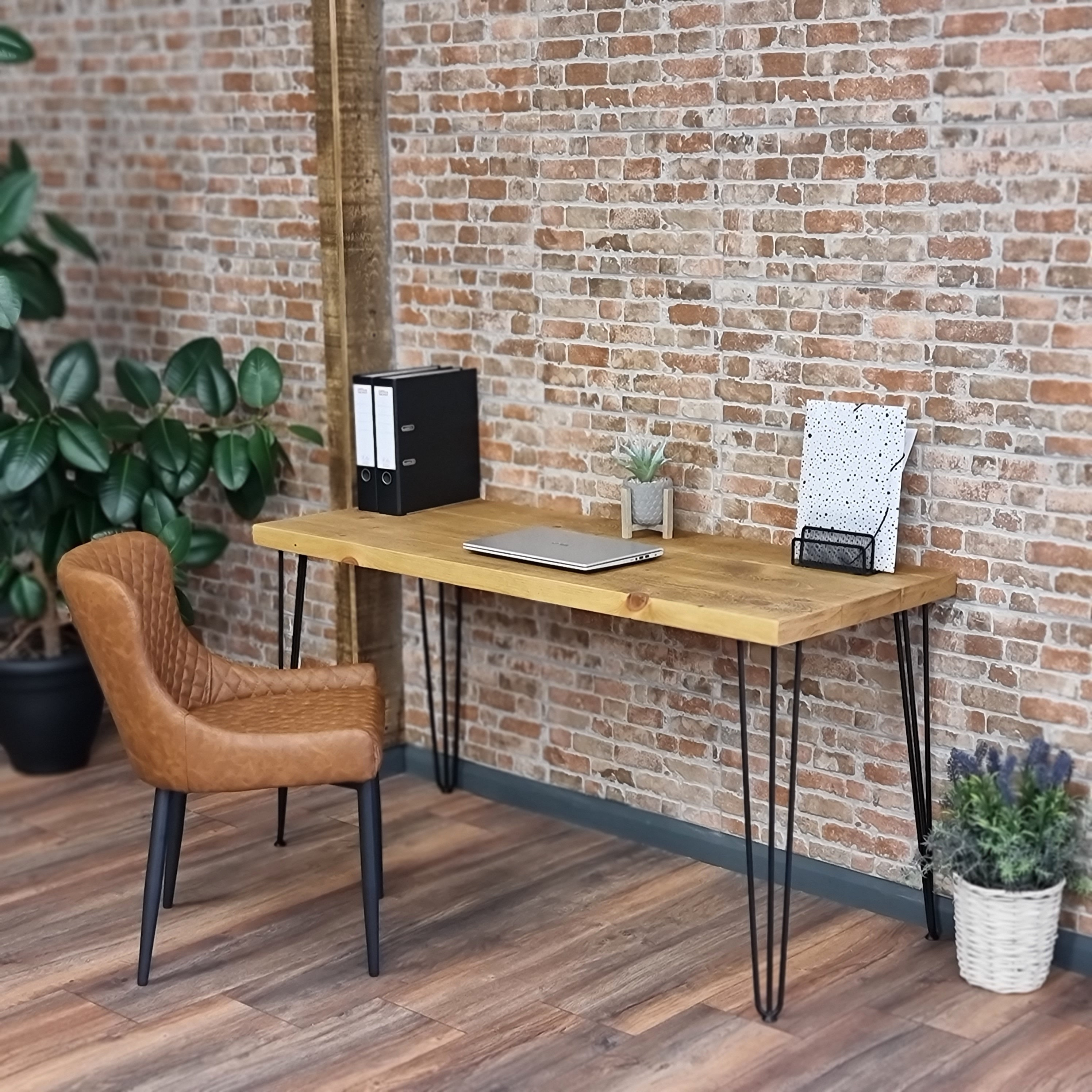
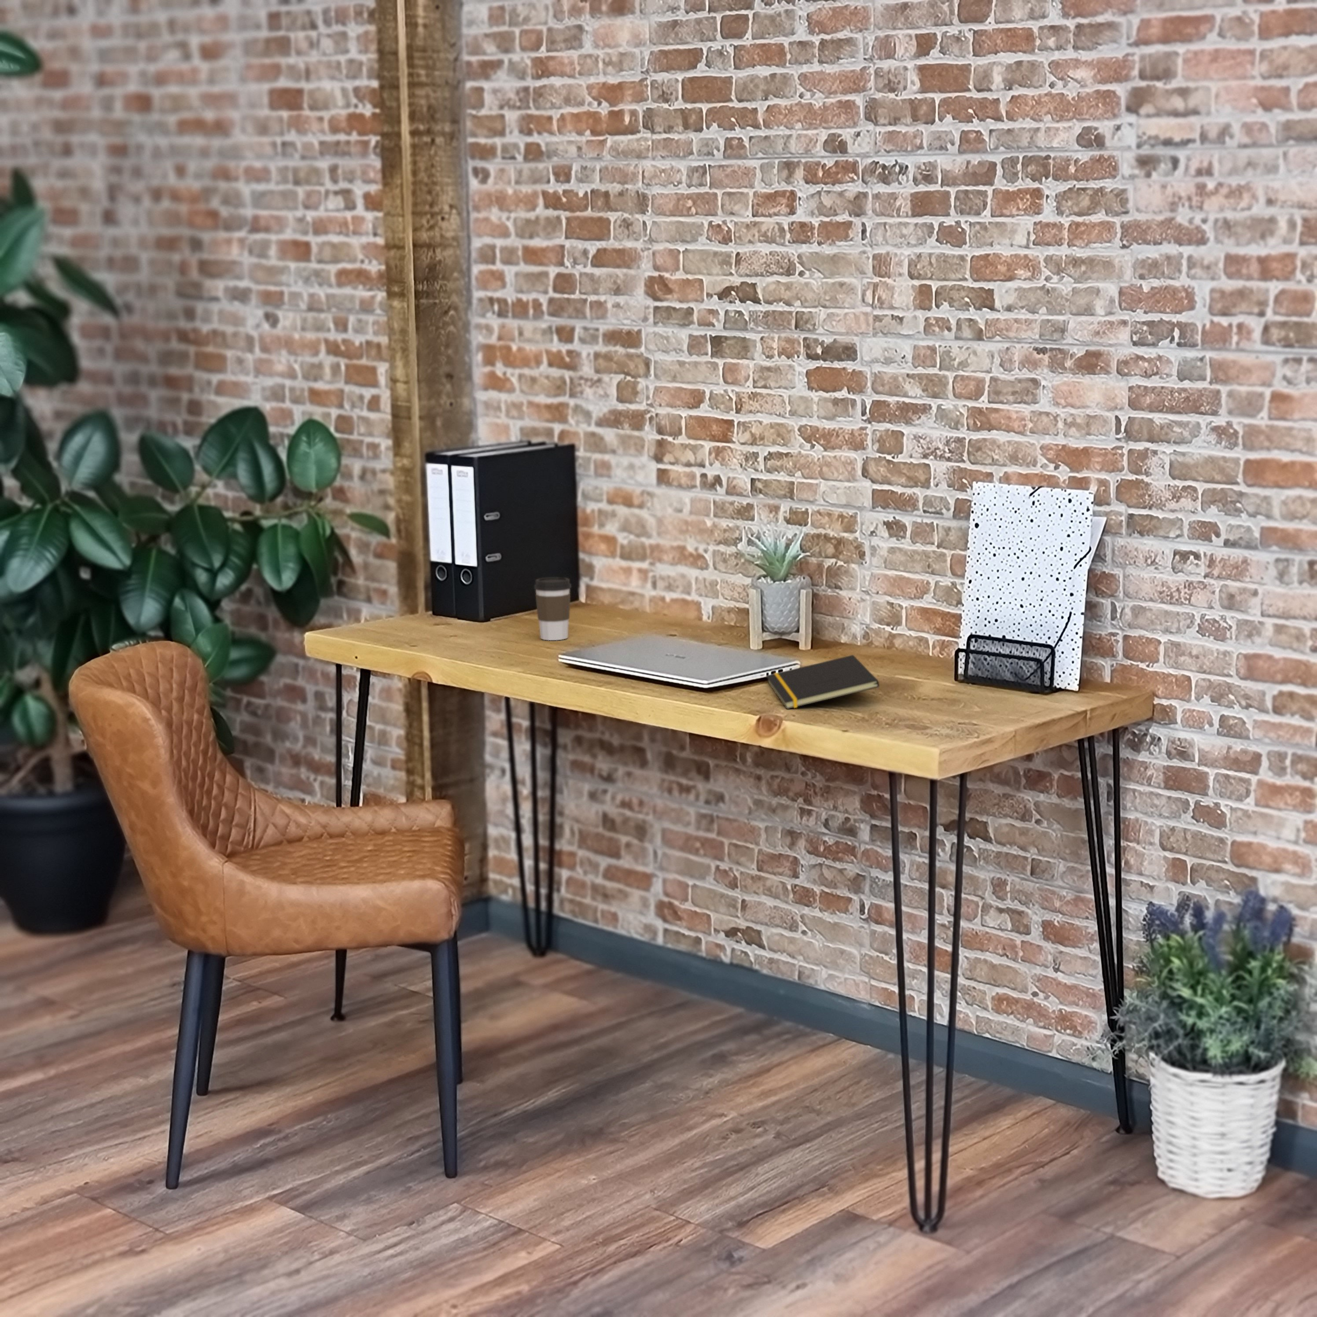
+ coffee cup (554, 609)
+ notepad (821, 681)
